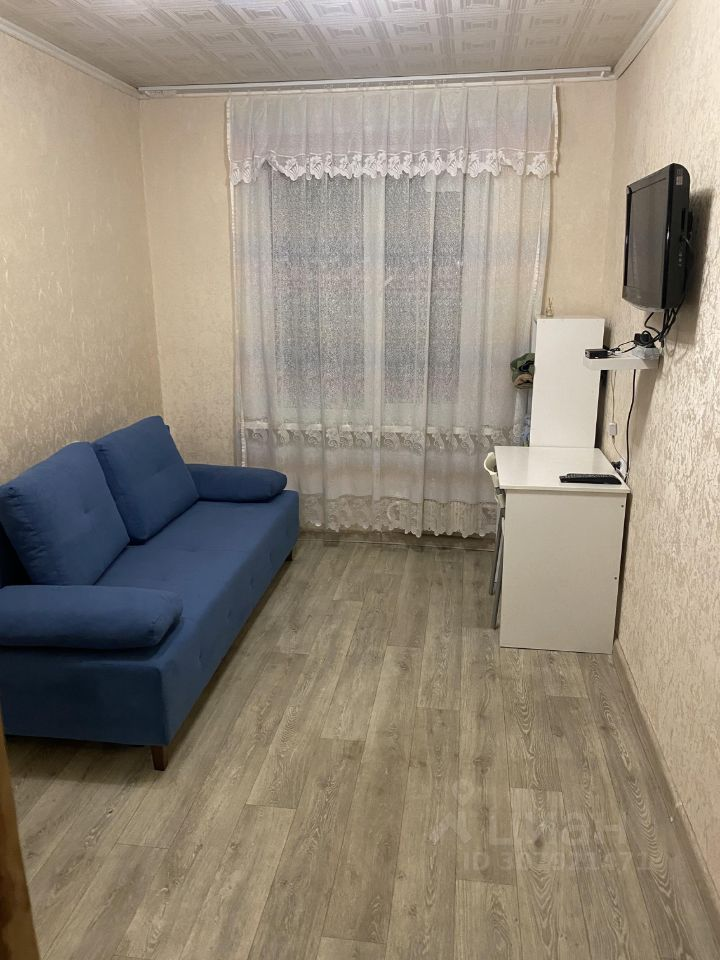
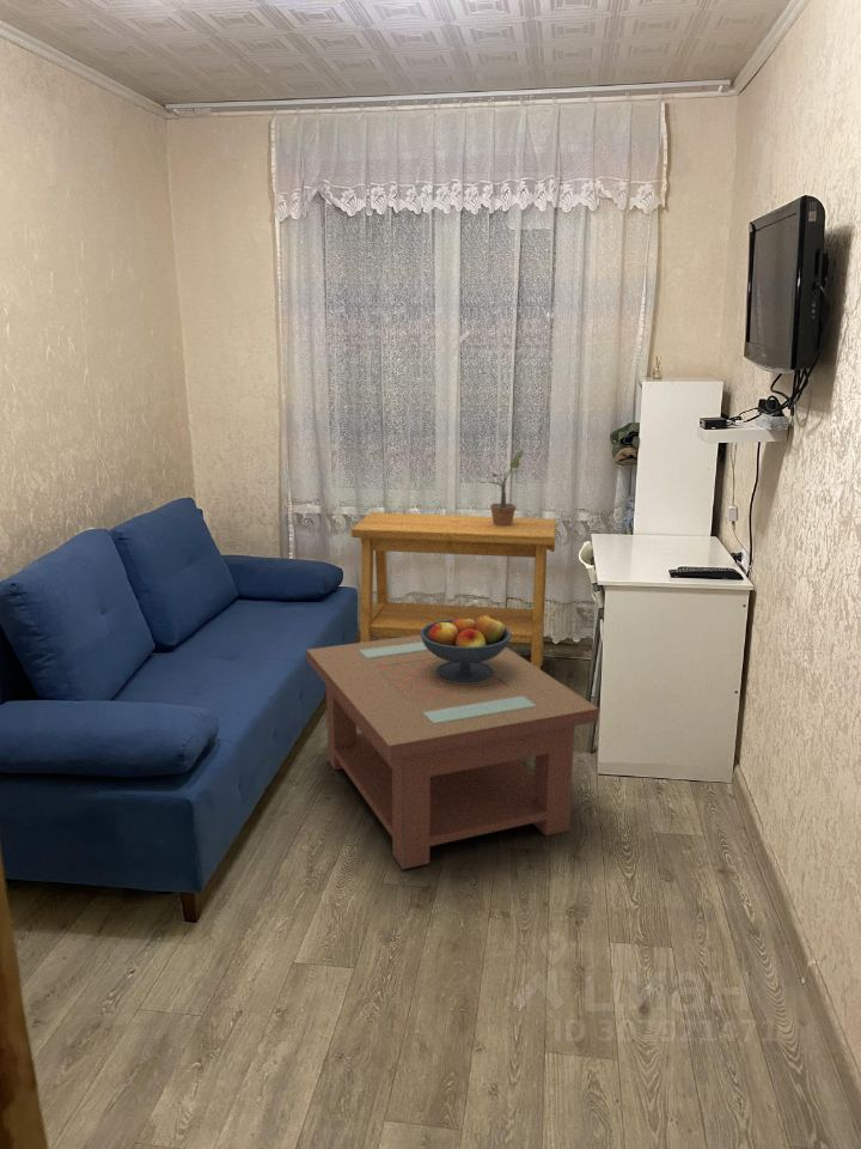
+ coffee table (439, 735)
+ potted plant (501, 486)
+ side table (456, 606)
+ fruit bowl (465, 644)
